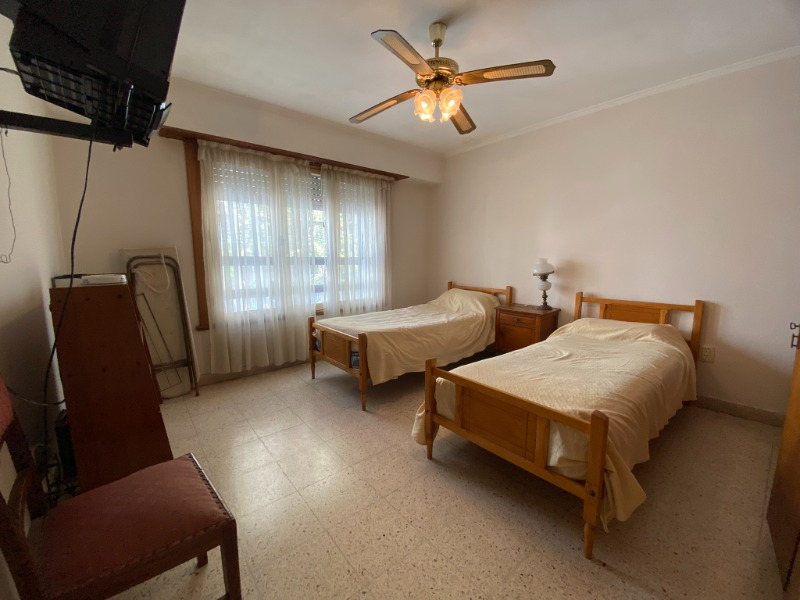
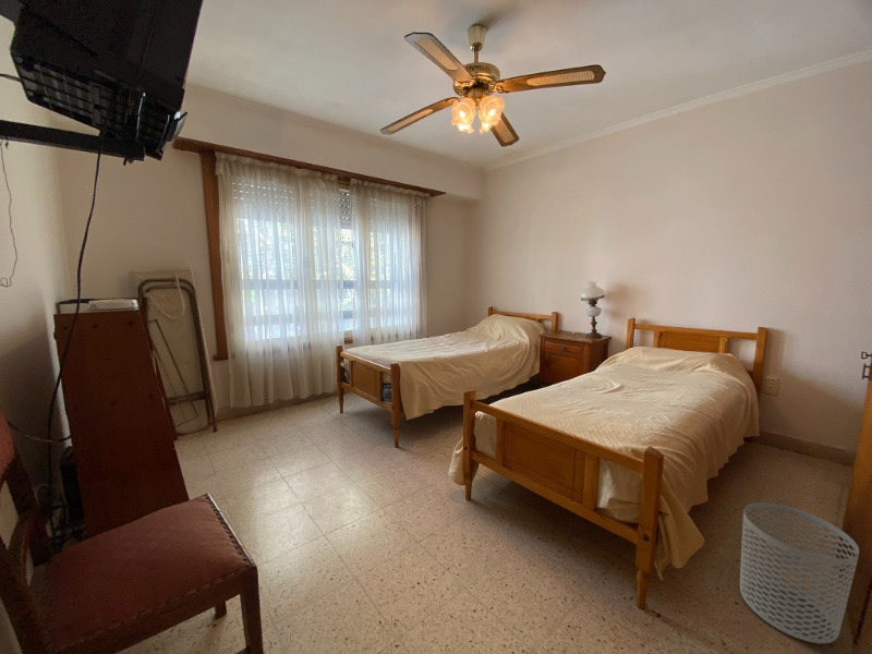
+ waste bin (790, 569)
